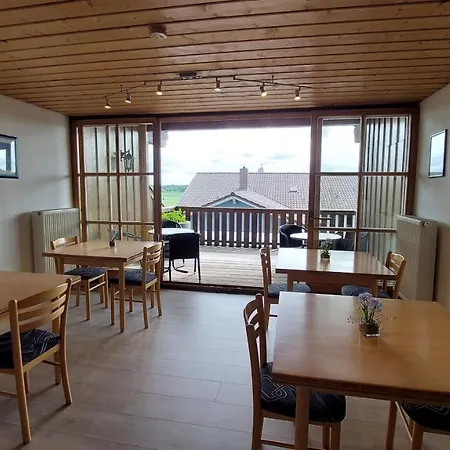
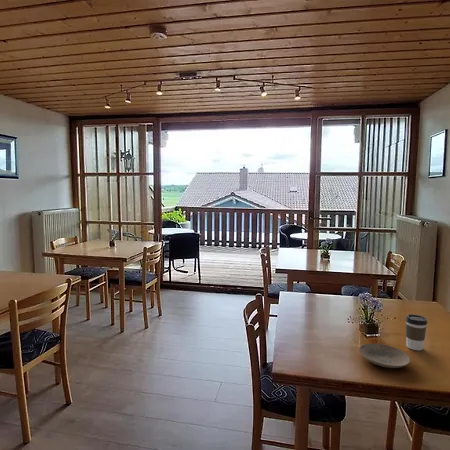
+ coffee cup (415, 332)
+ plate (383, 357)
